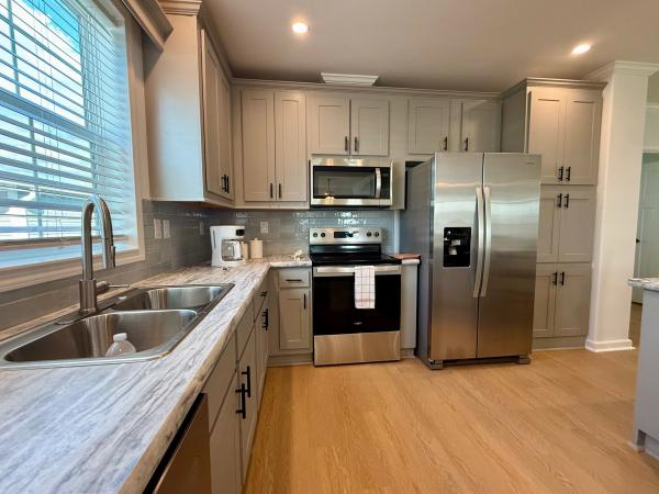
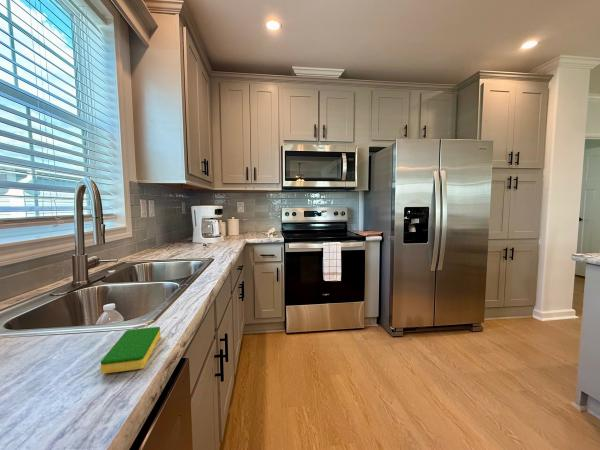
+ dish sponge (134, 347)
